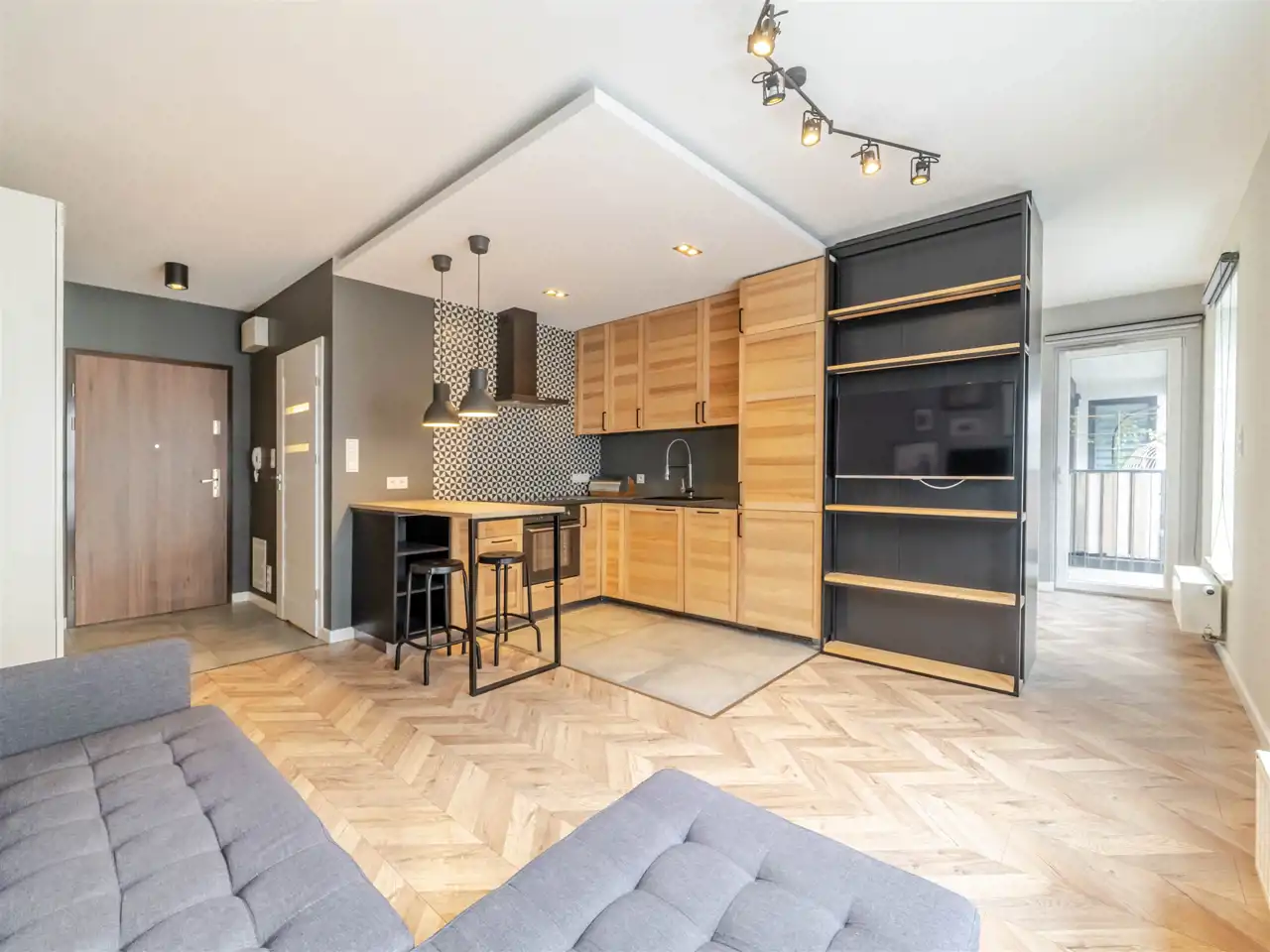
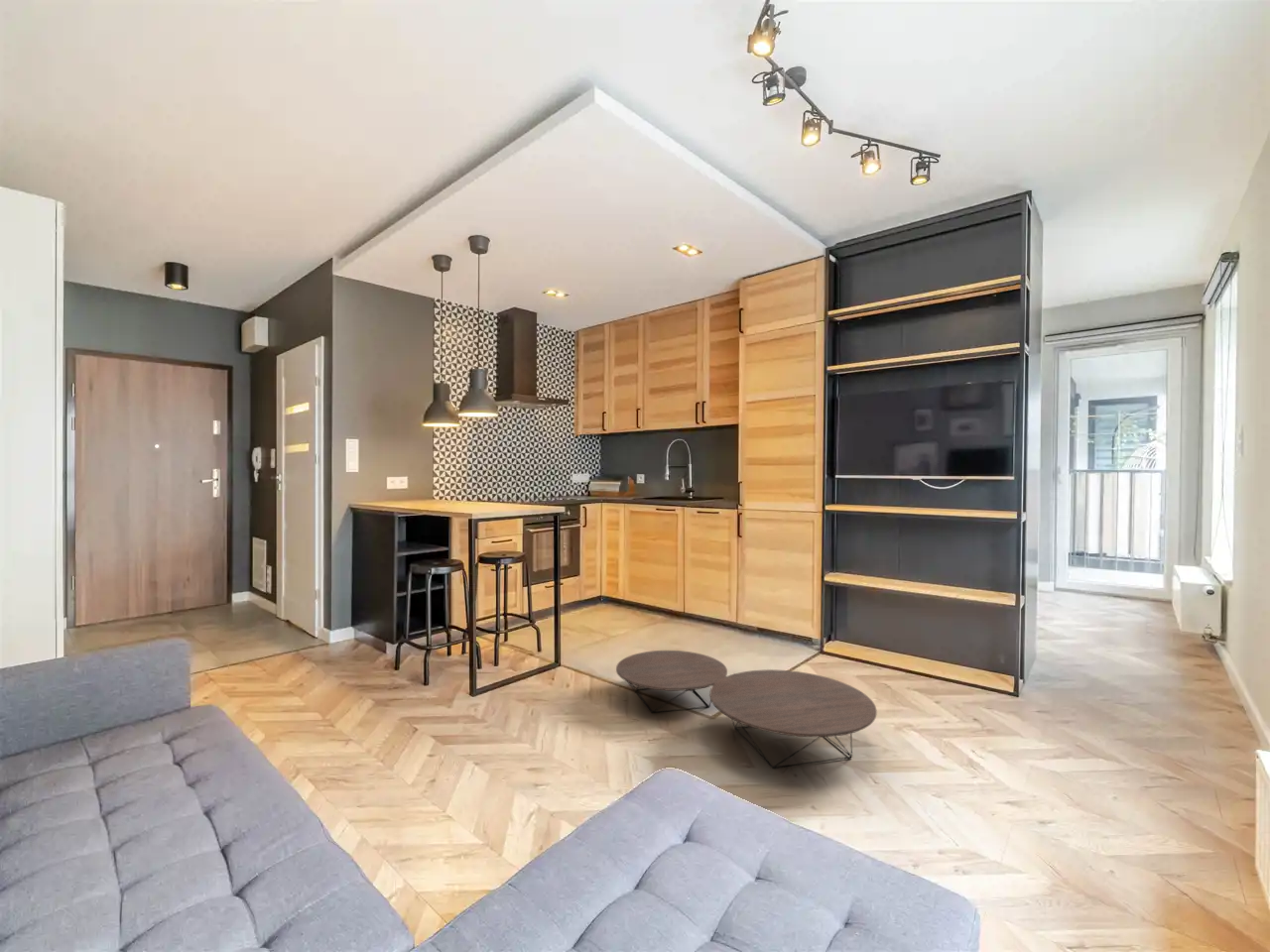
+ coffee table (733, 699)
